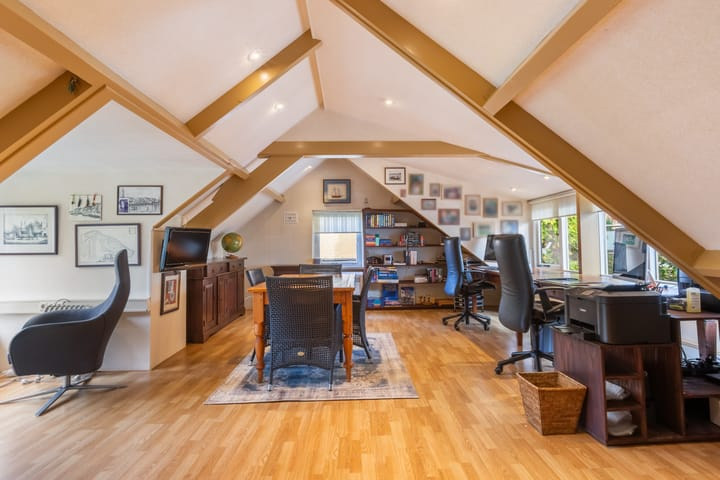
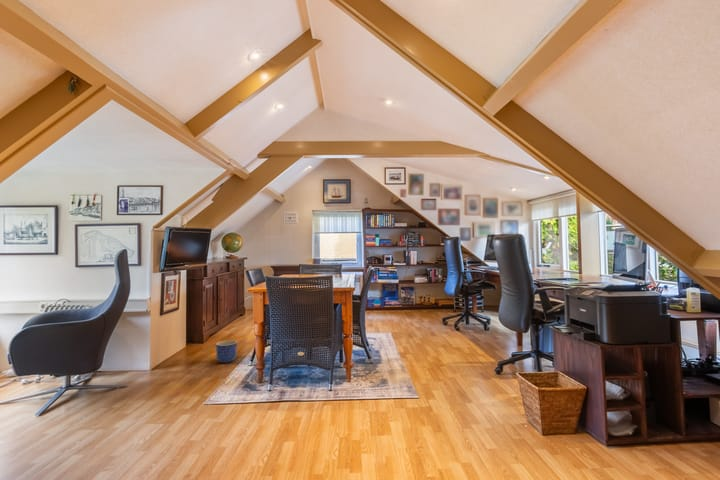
+ planter (226, 351)
